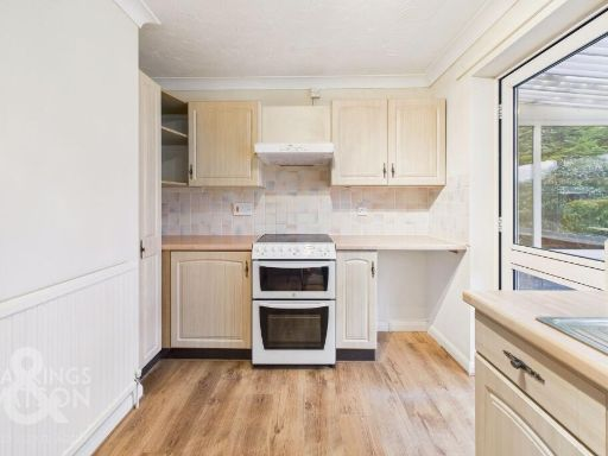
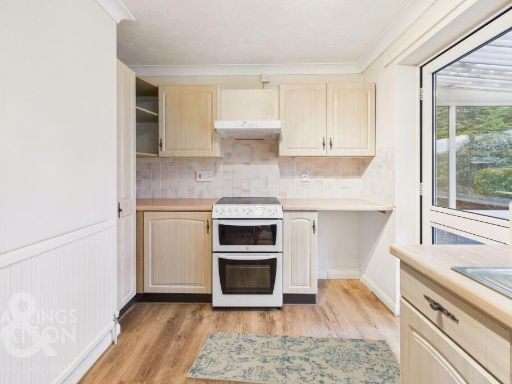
+ rug (296, 354)
